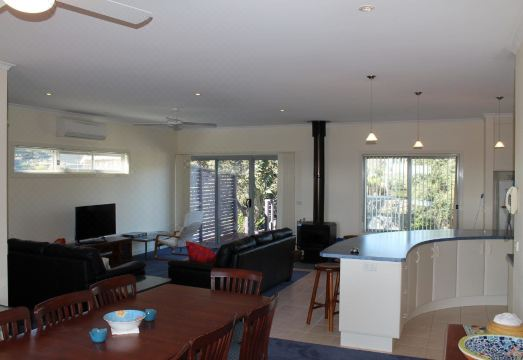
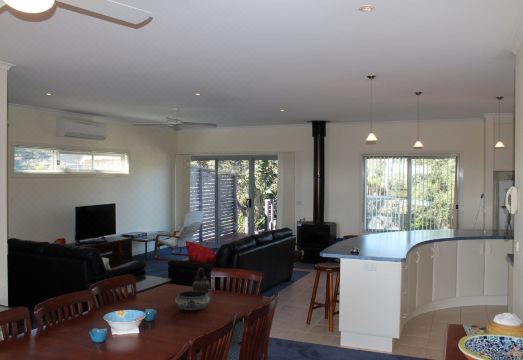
+ bowl (192, 301)
+ teapot (202, 282)
